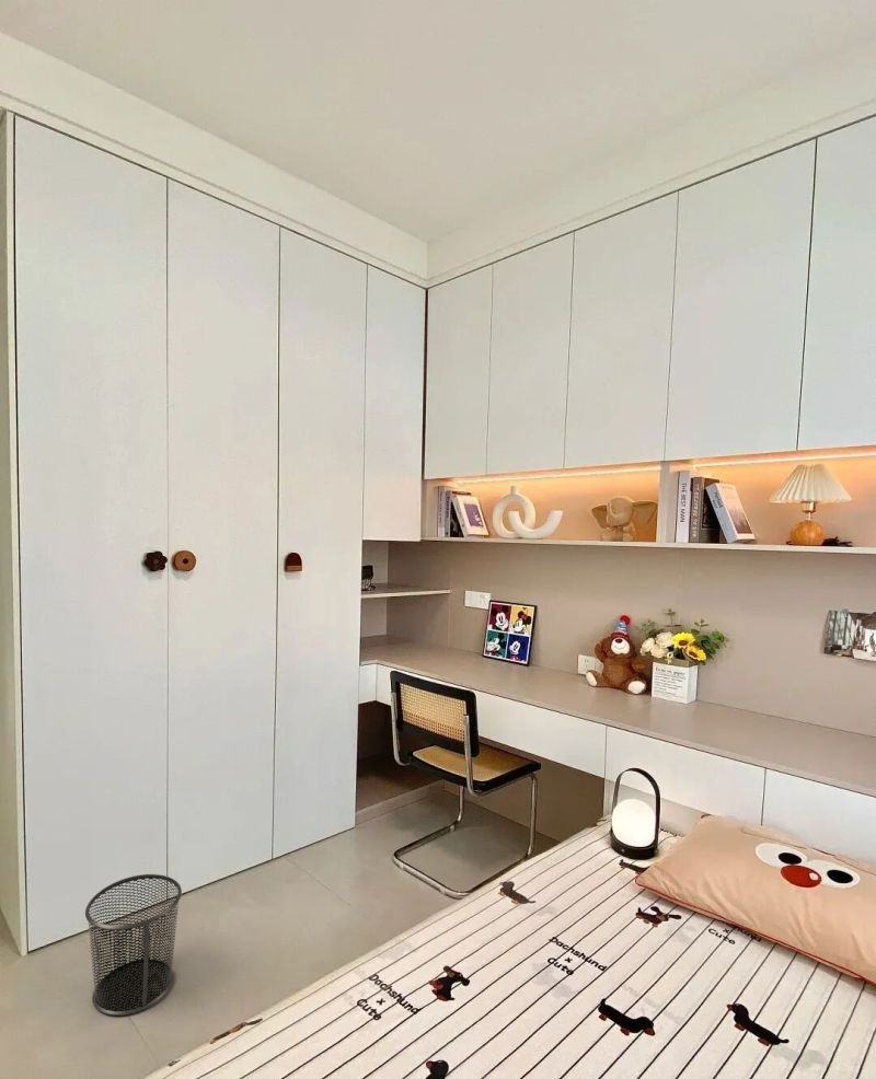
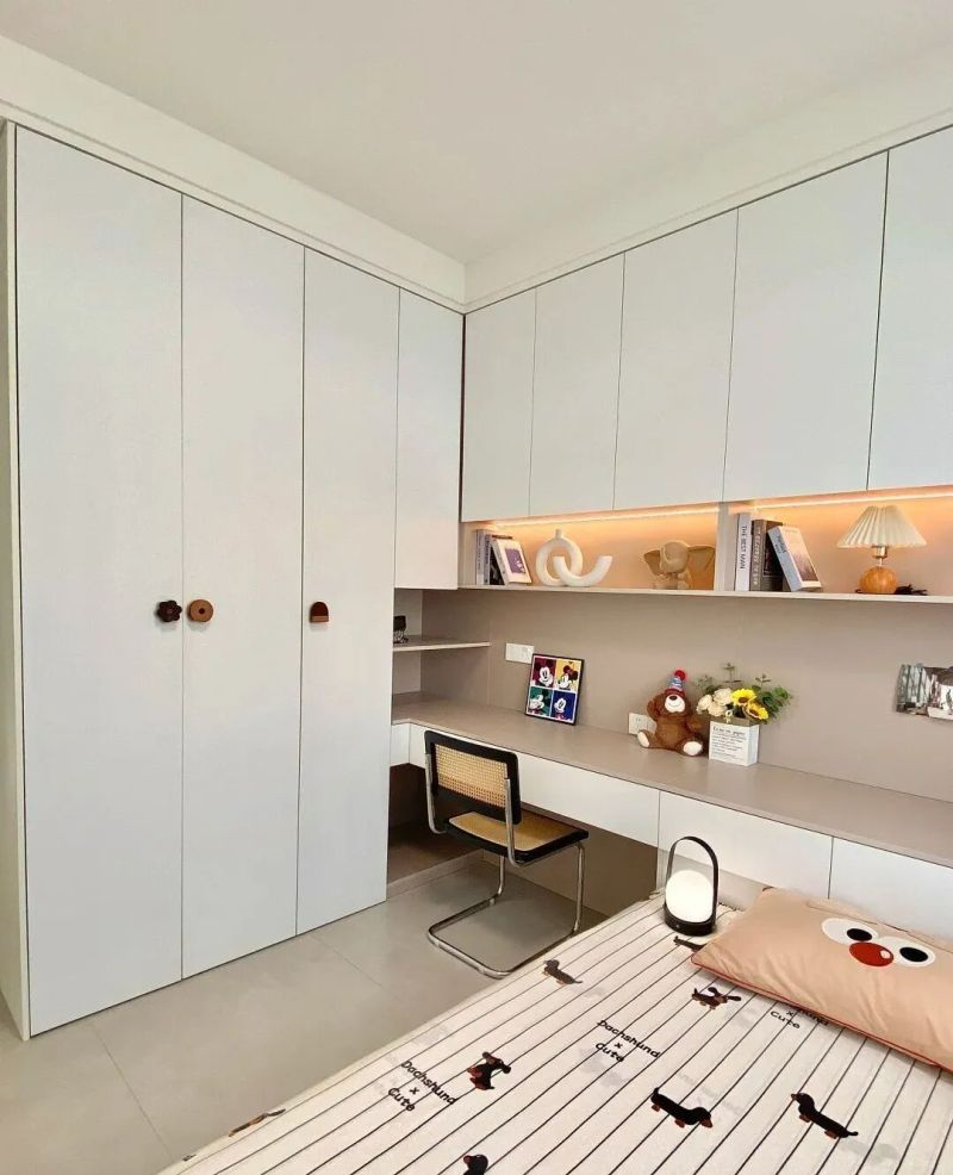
- waste bin (134, 942)
